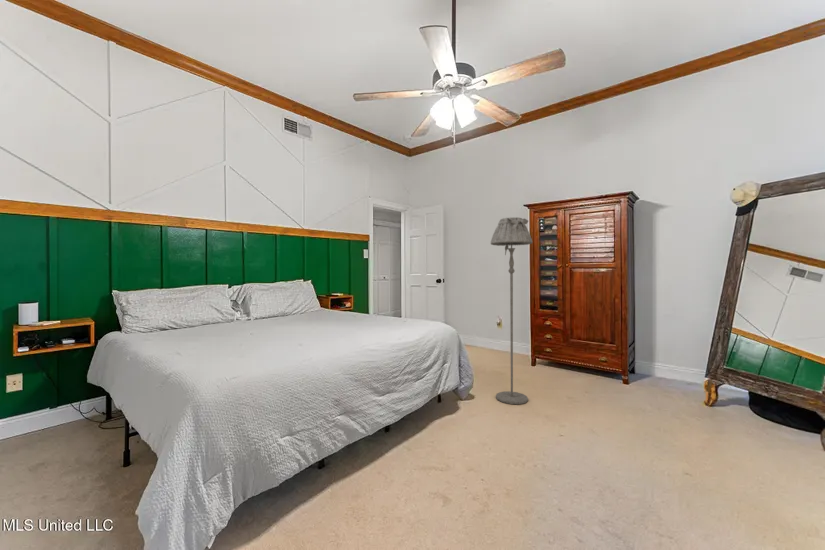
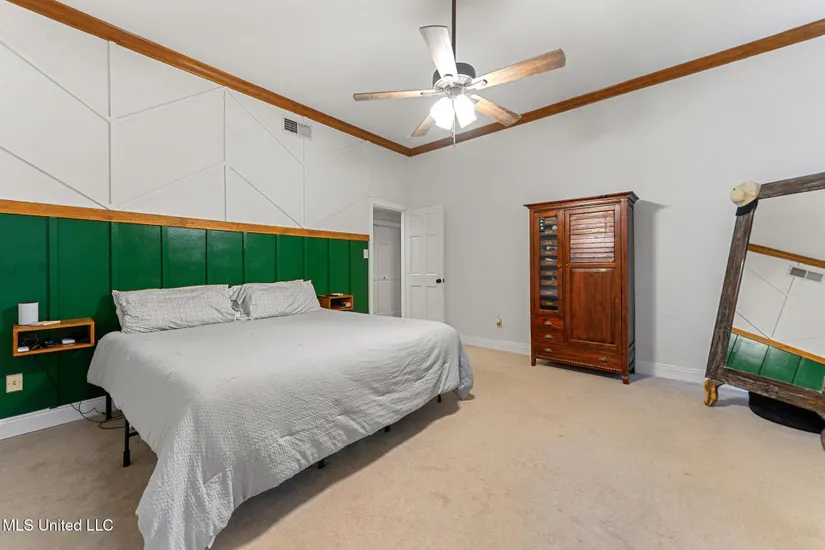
- floor lamp (511, 308)
